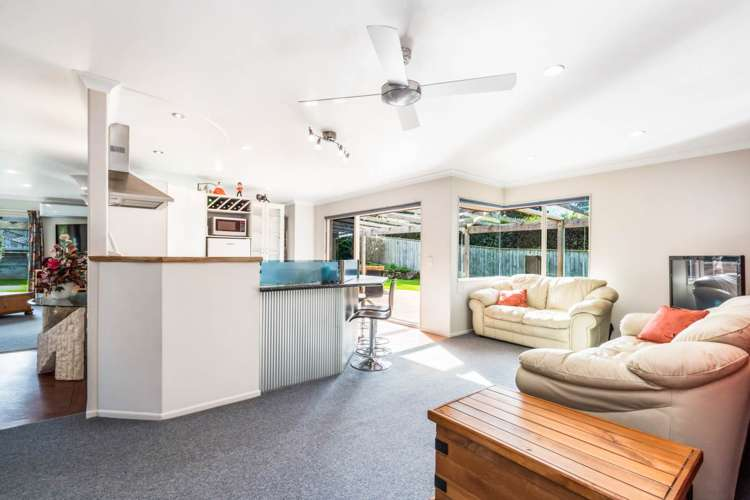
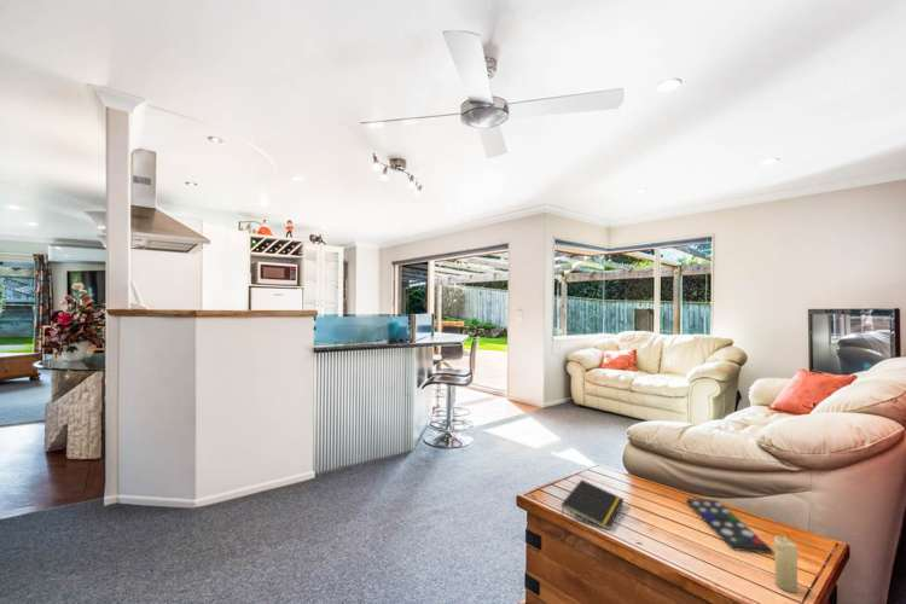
+ notepad (593, 503)
+ remote control (724, 522)
+ candle (785, 558)
